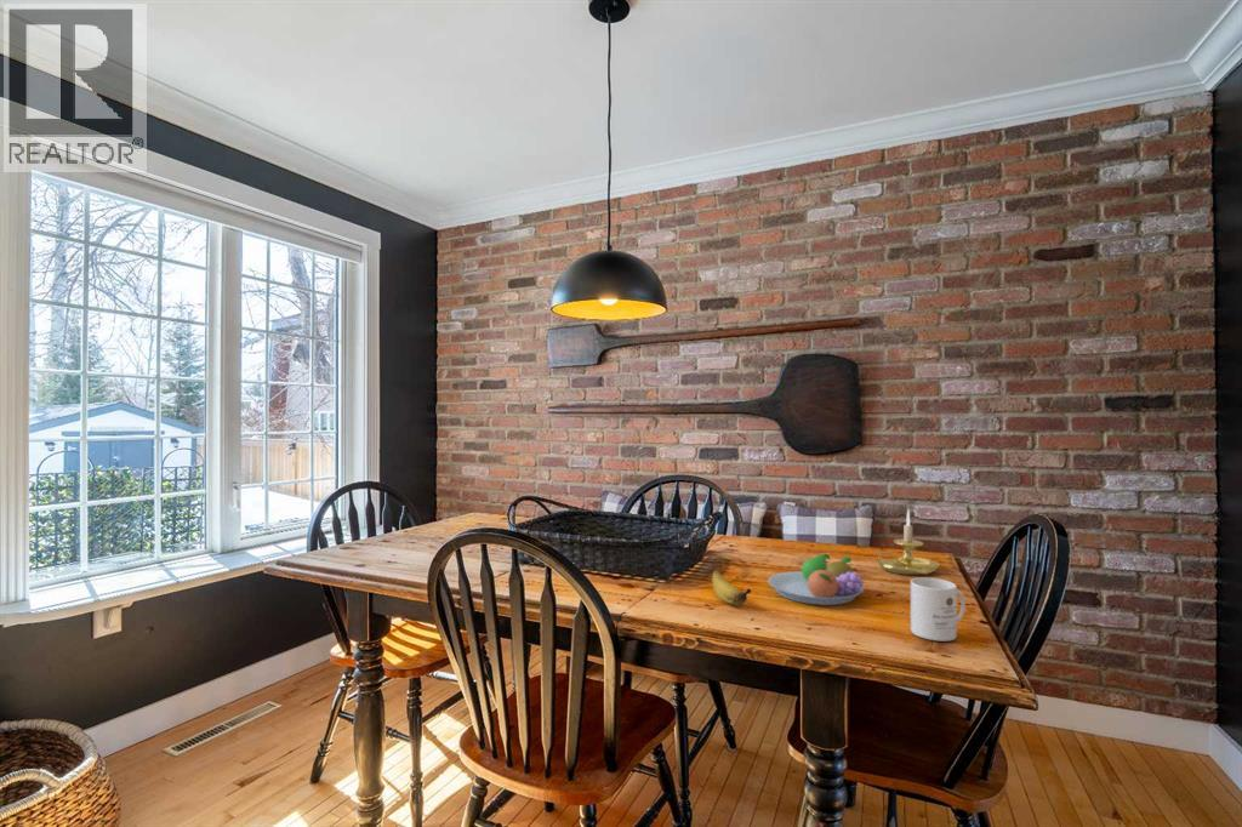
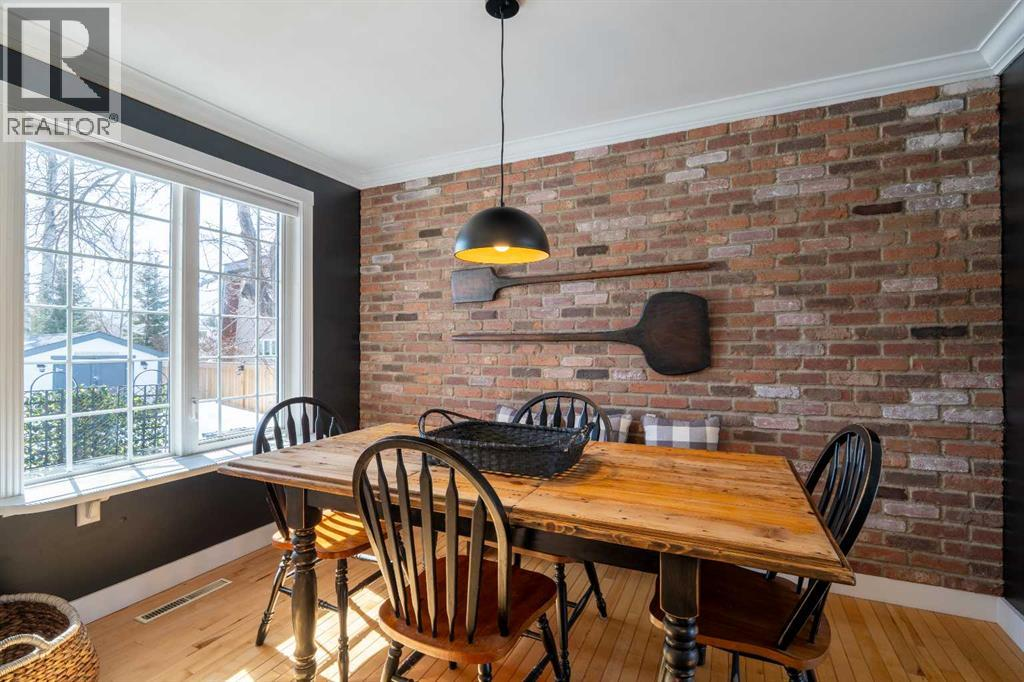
- candle holder (904, 538)
- fruit bowl (816, 574)
- mug (940, 608)
- banana (728, 589)
